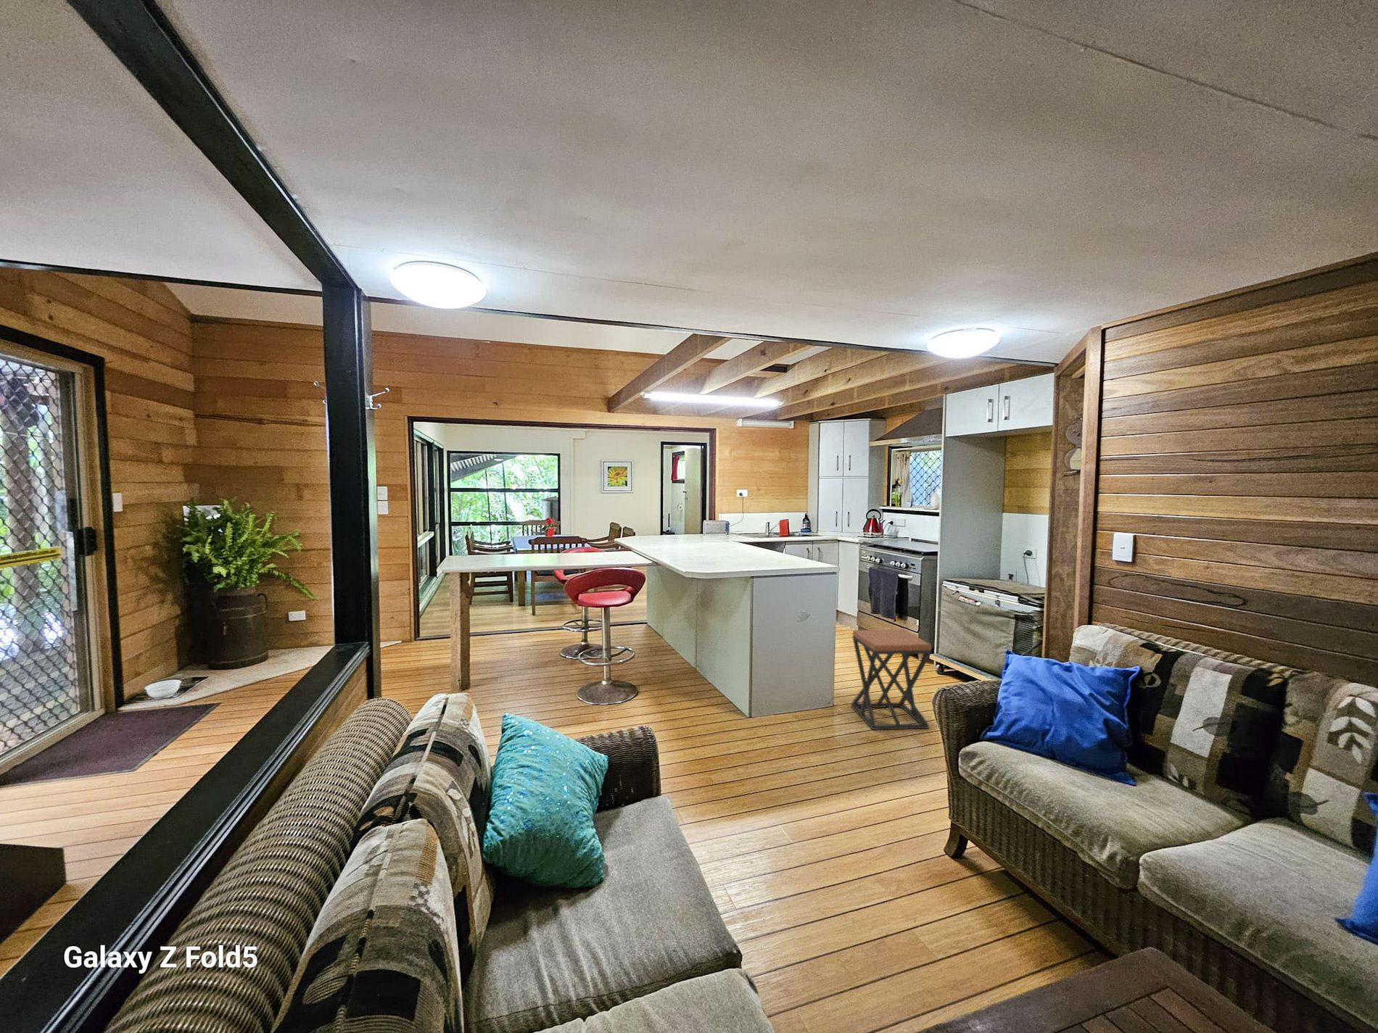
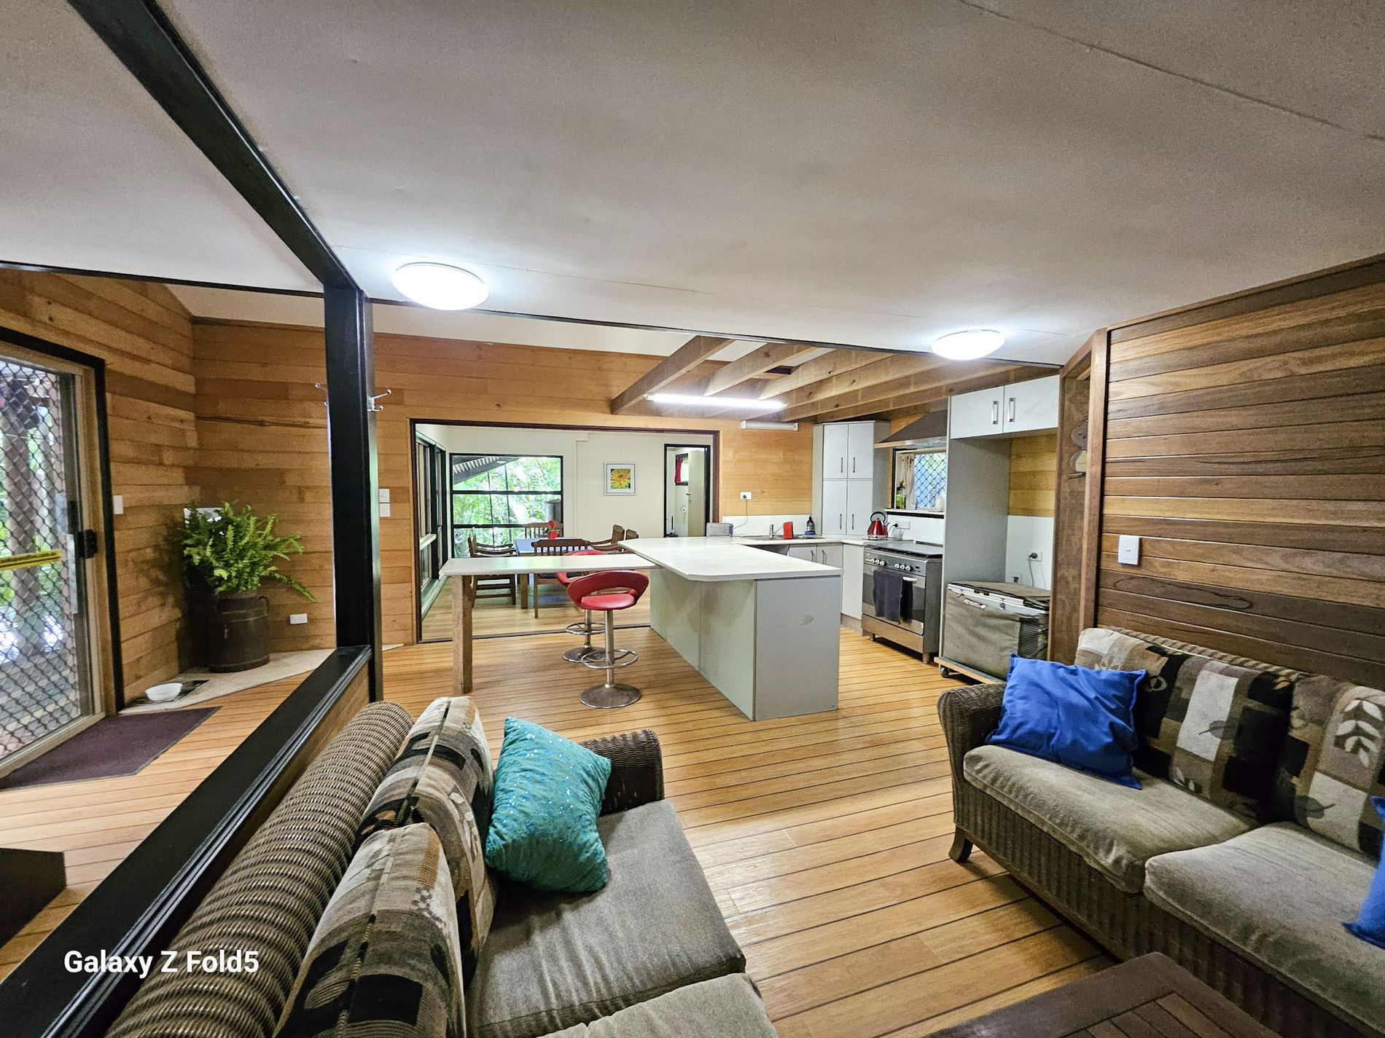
- stool (889, 676)
